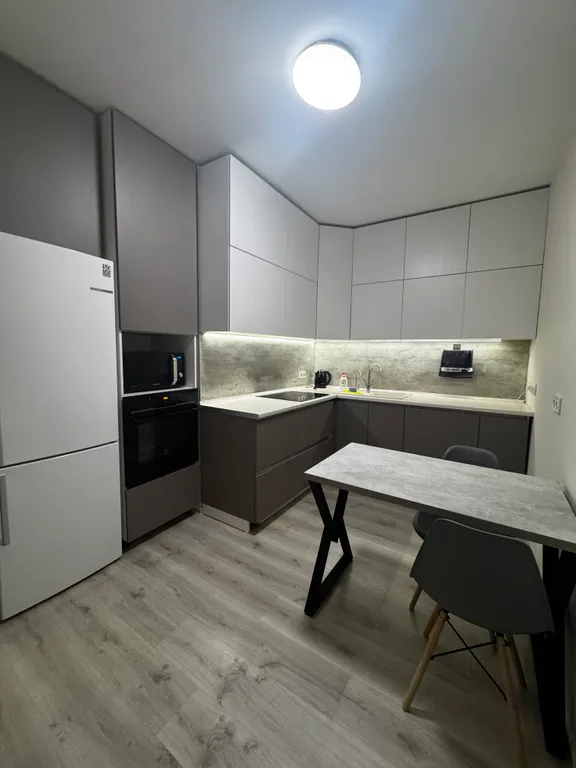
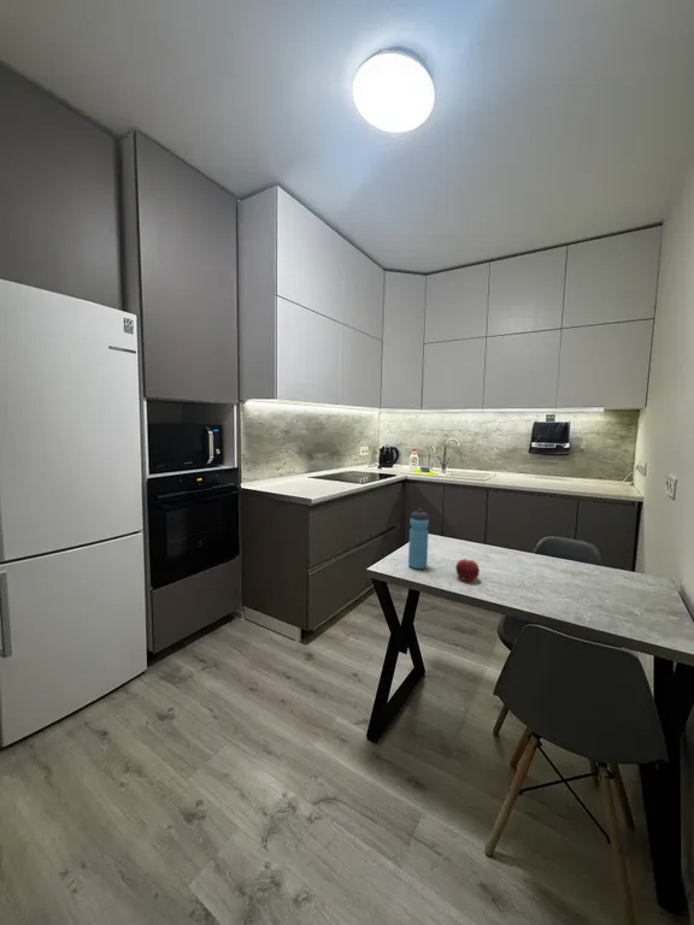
+ fruit (466, 568)
+ water bottle (418, 537)
